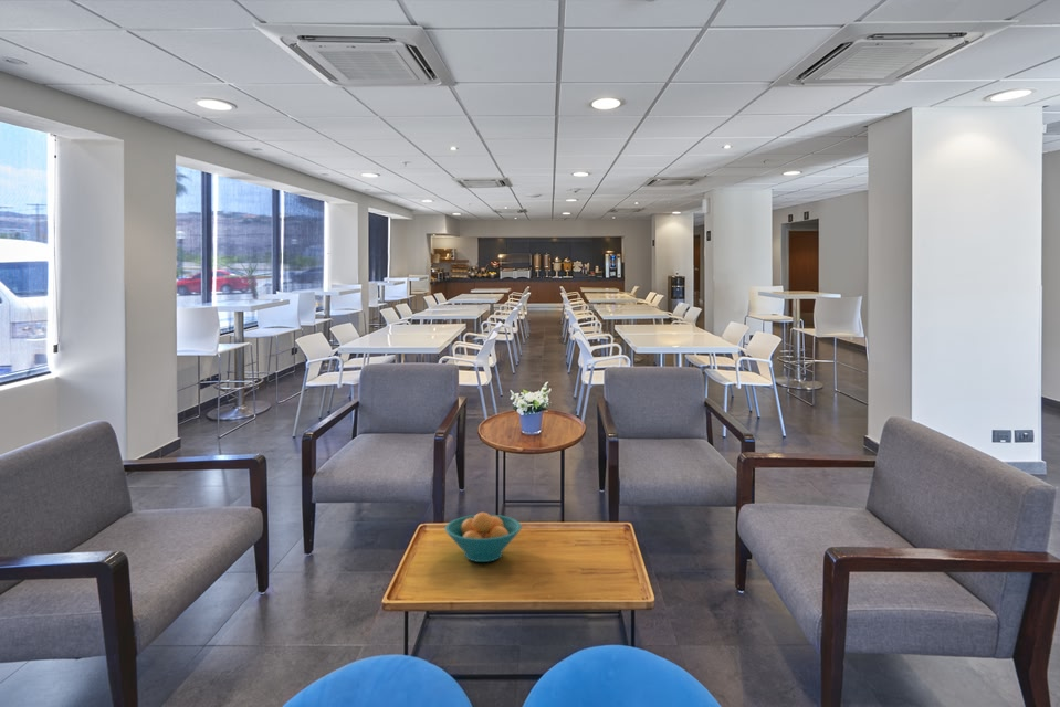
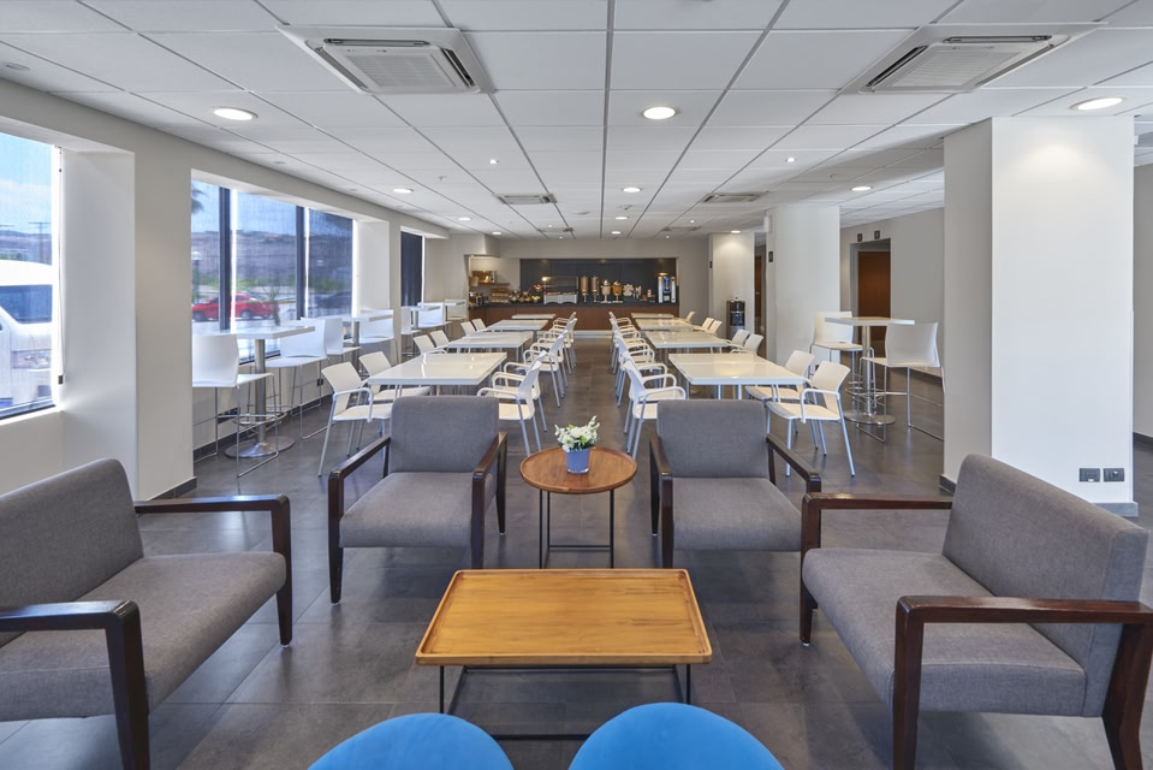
- fruit bowl (483, 534)
